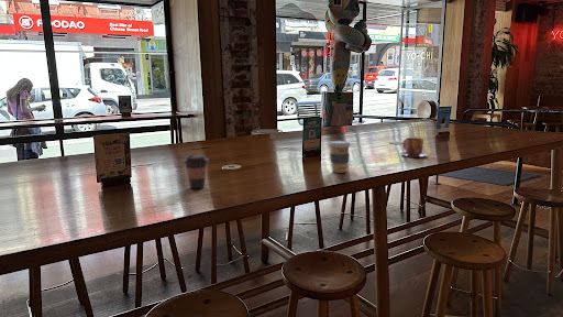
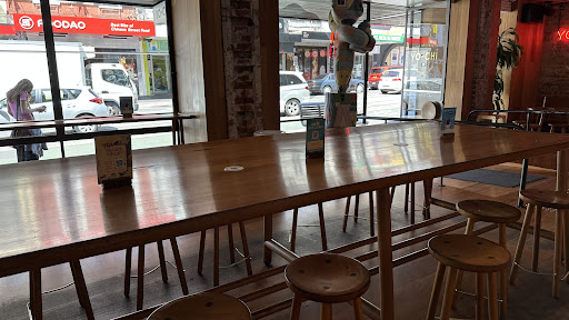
- mug (412, 147)
- coffee cup (339, 156)
- coffee cup (196, 172)
